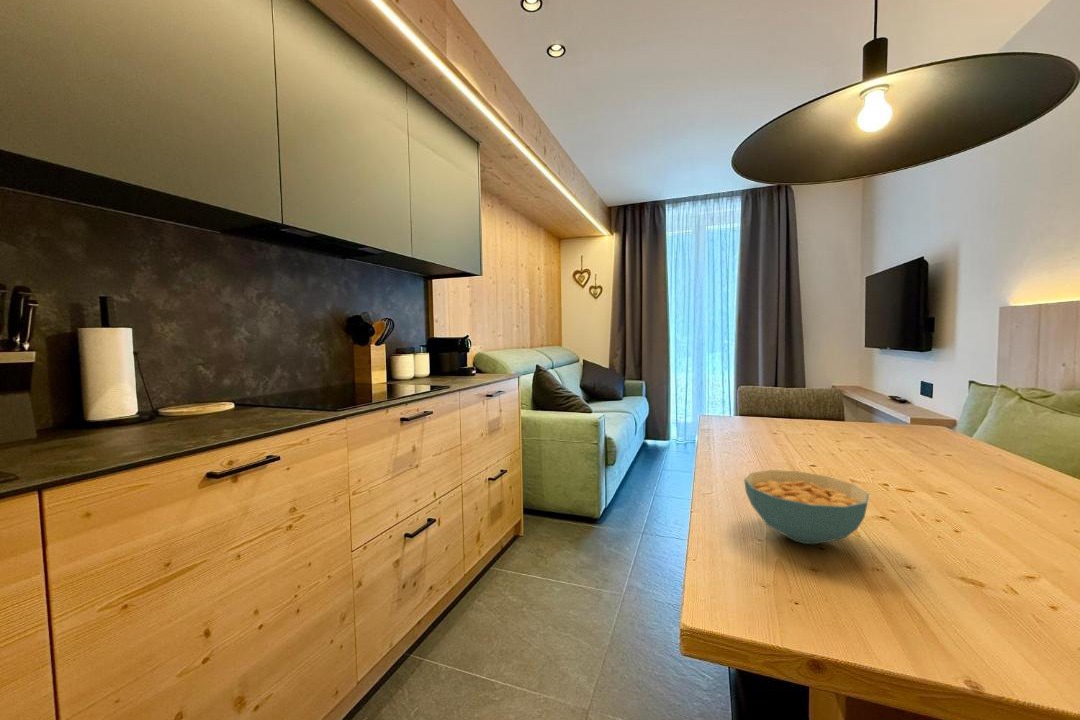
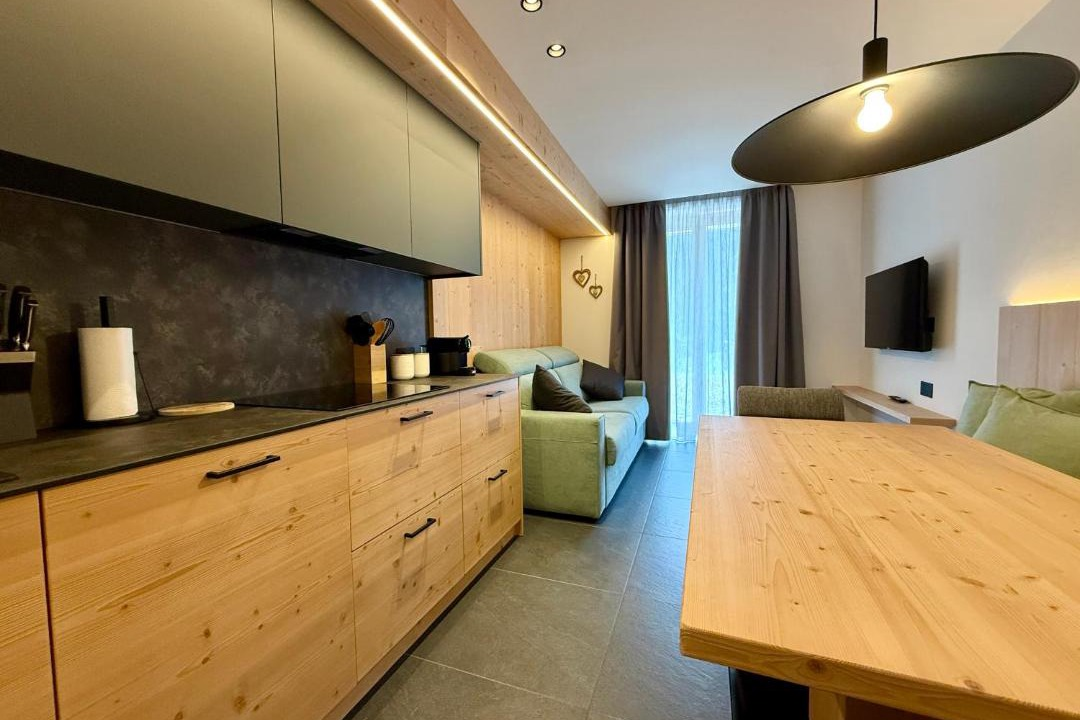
- cereal bowl (802, 511)
